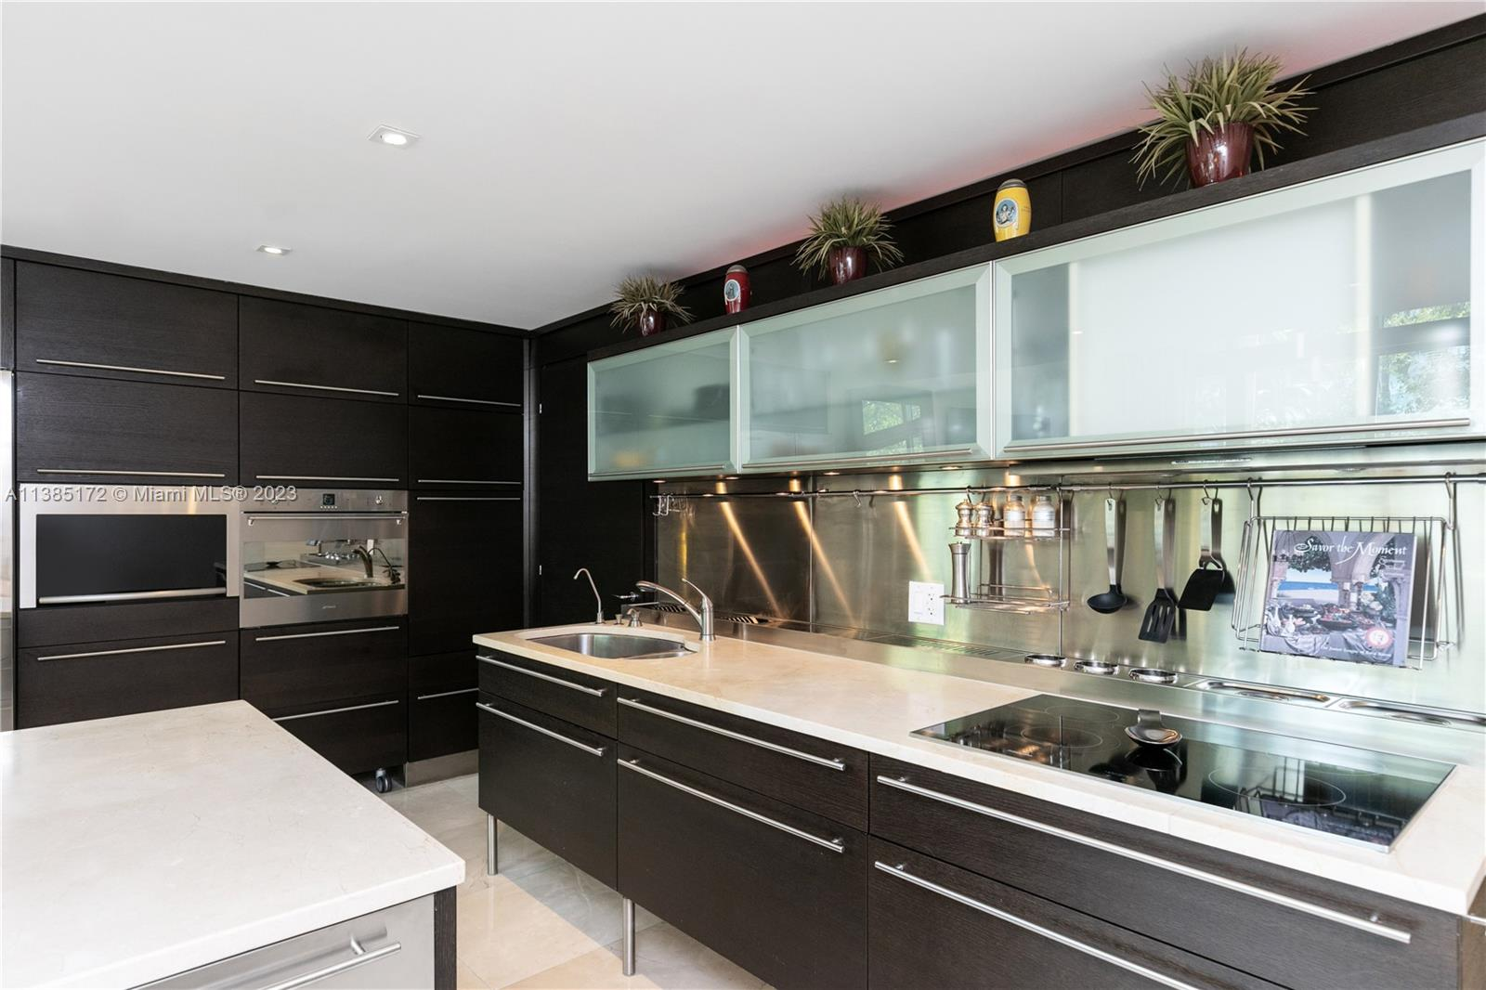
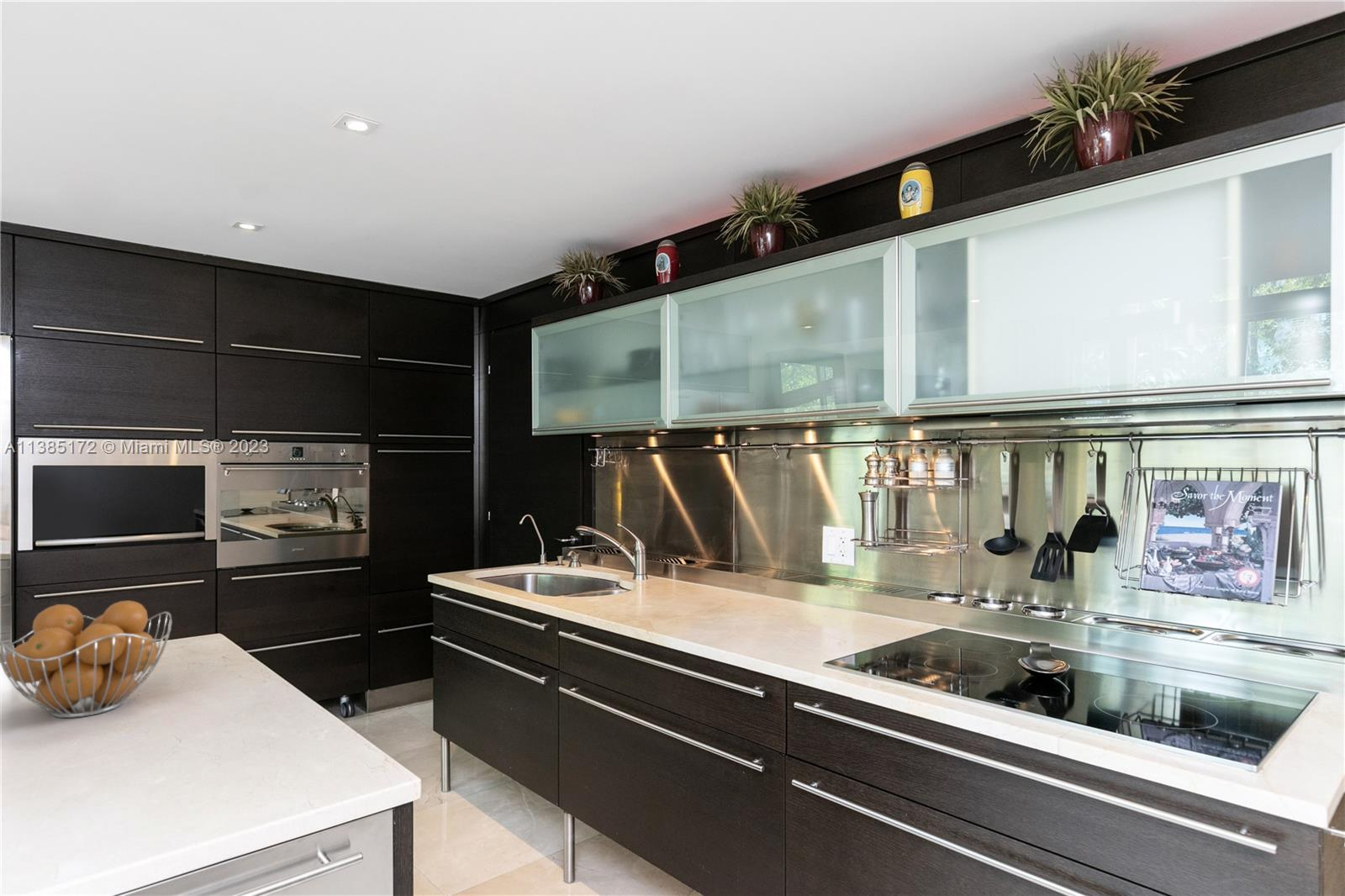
+ fruit basket (87, 656)
